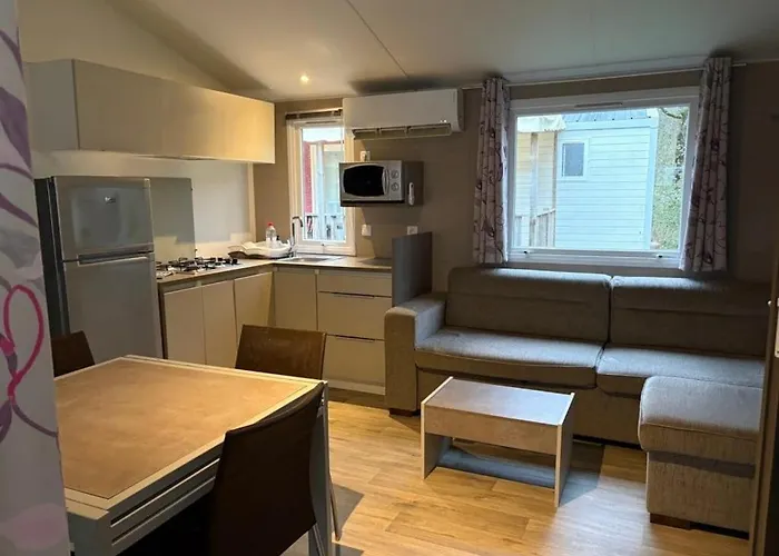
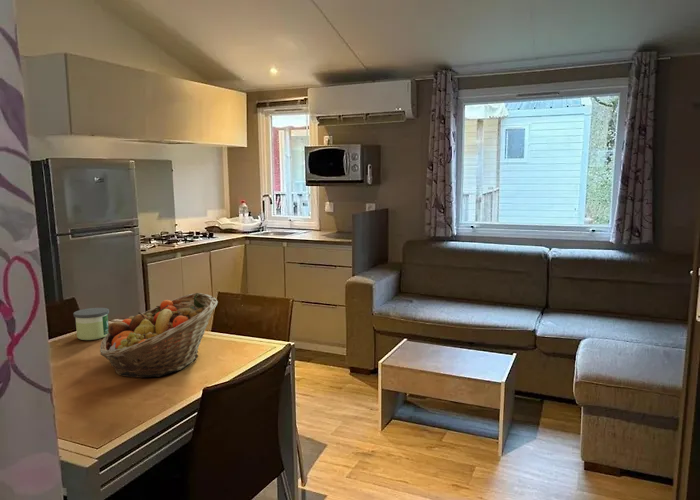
+ candle (92, 324)
+ fruit basket (160, 331)
